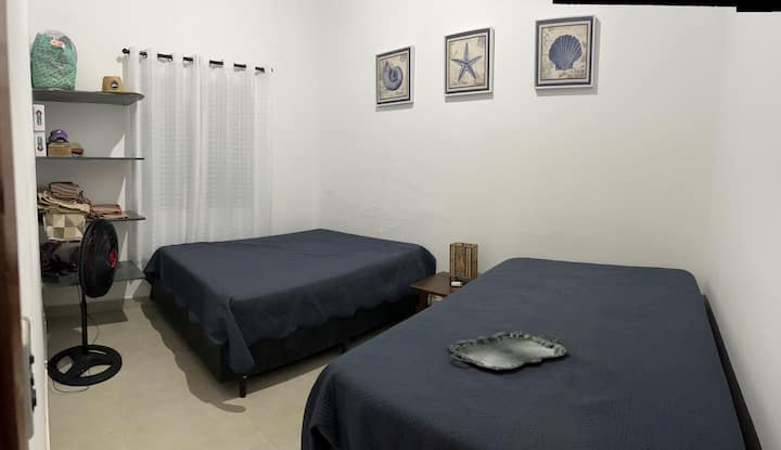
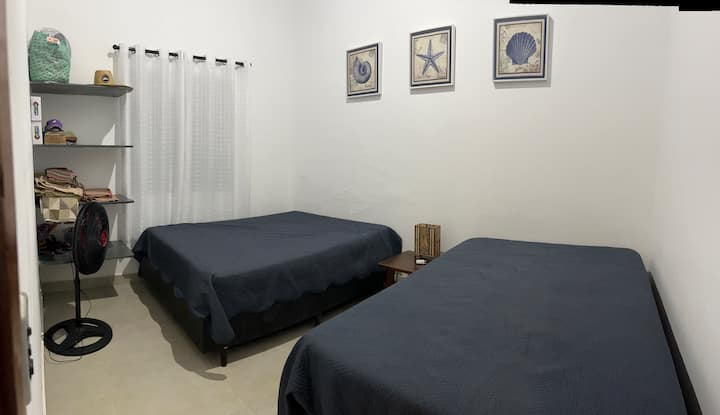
- serving tray (507, 348)
